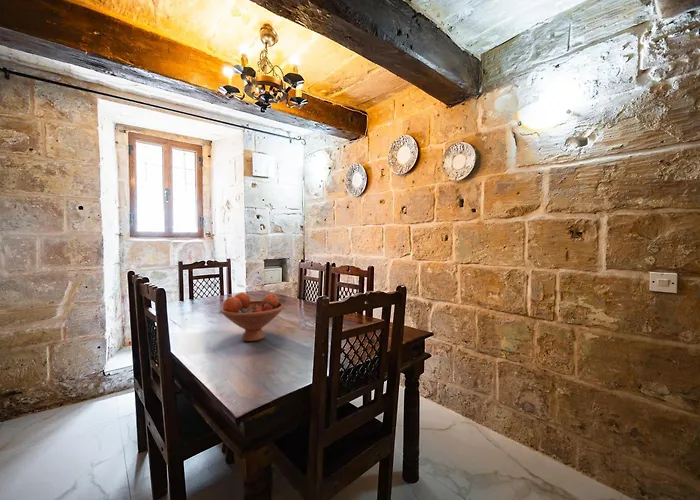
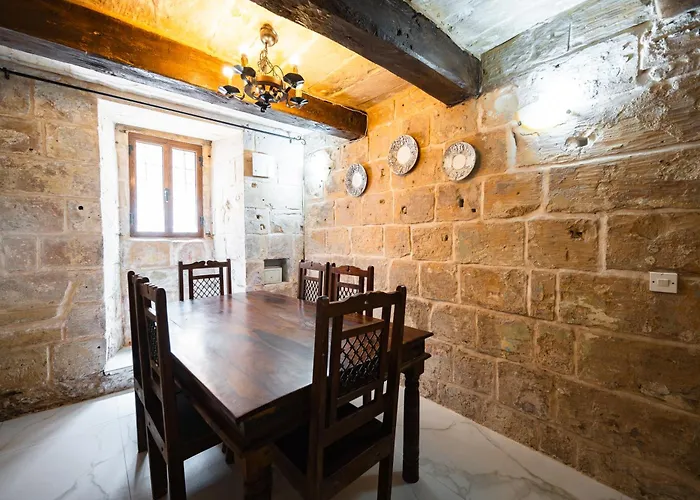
- fruit bowl (253, 316)
